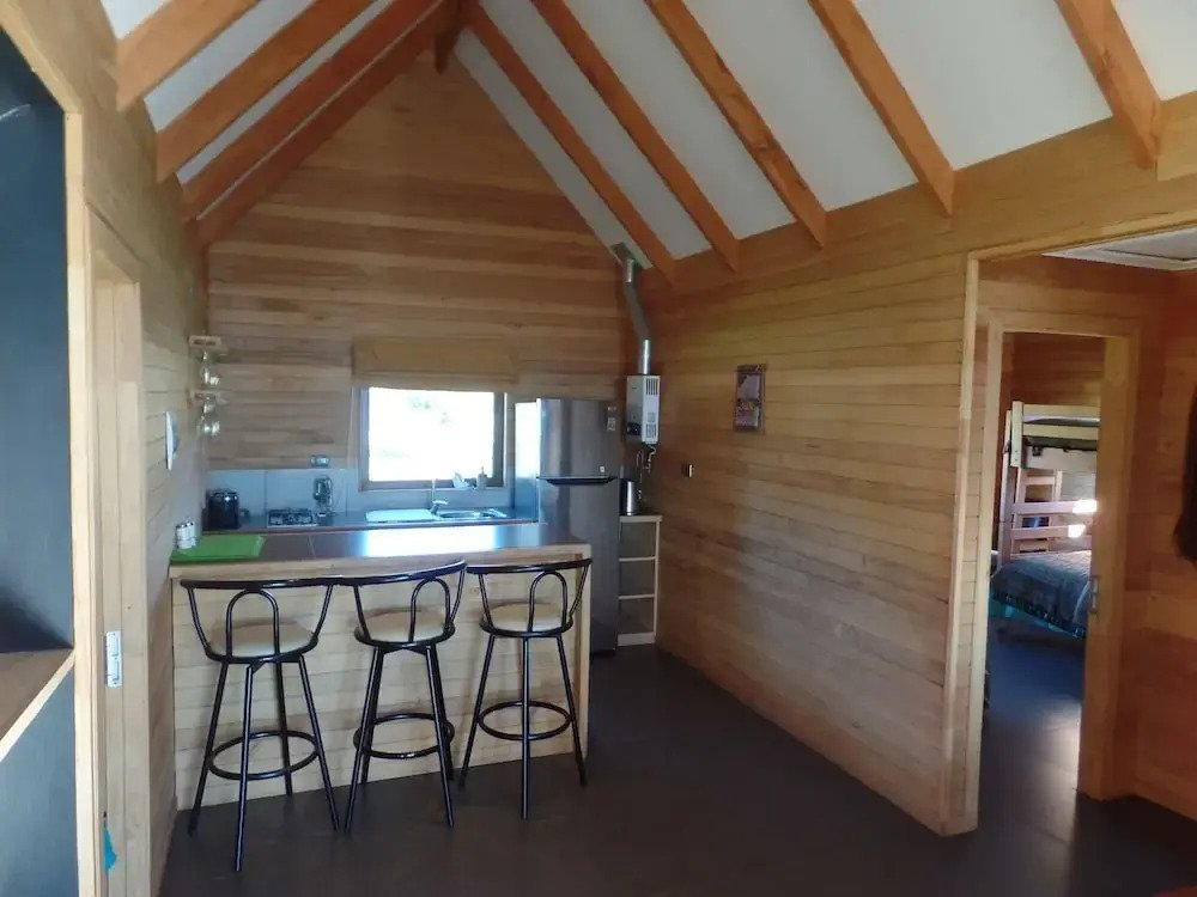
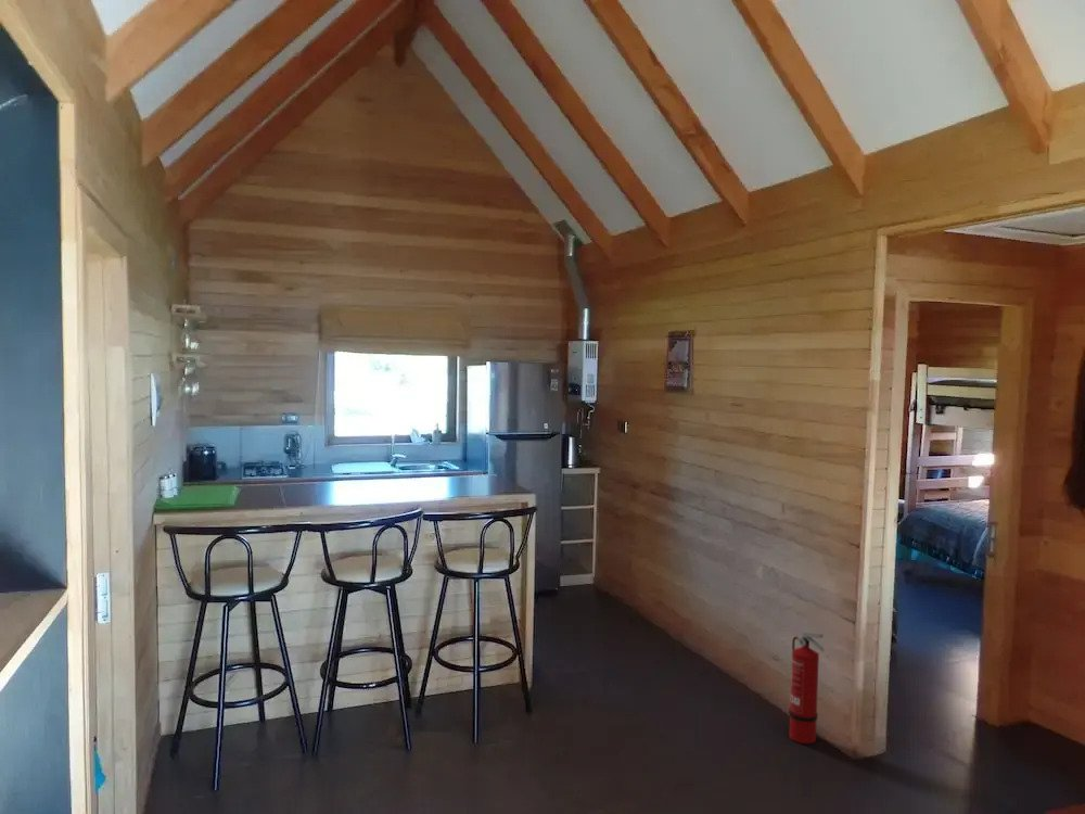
+ fire extinguisher (806, 684)
